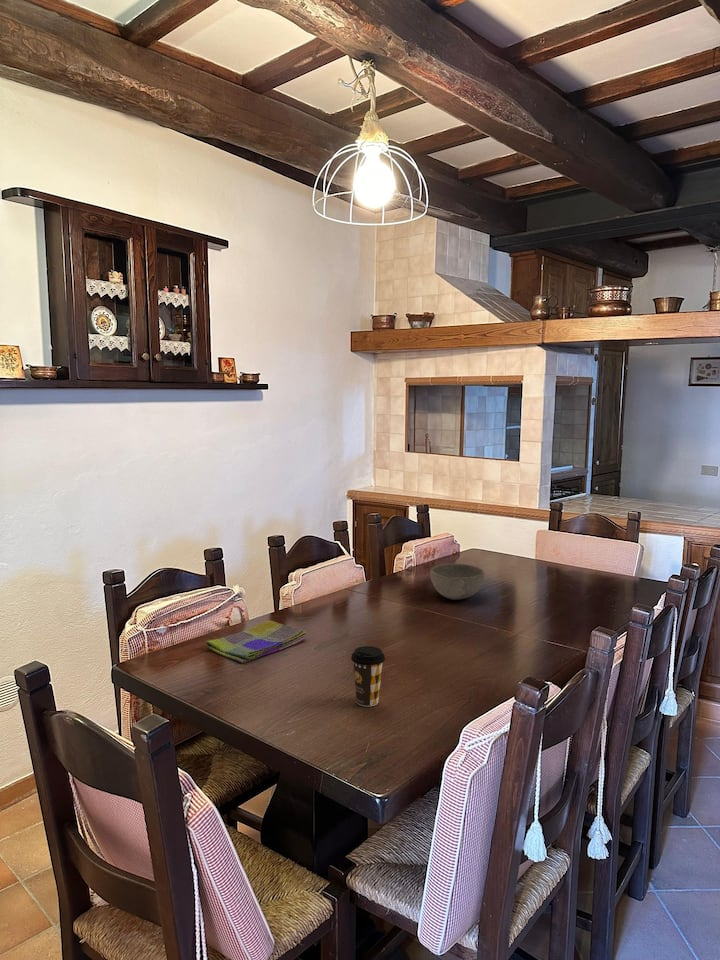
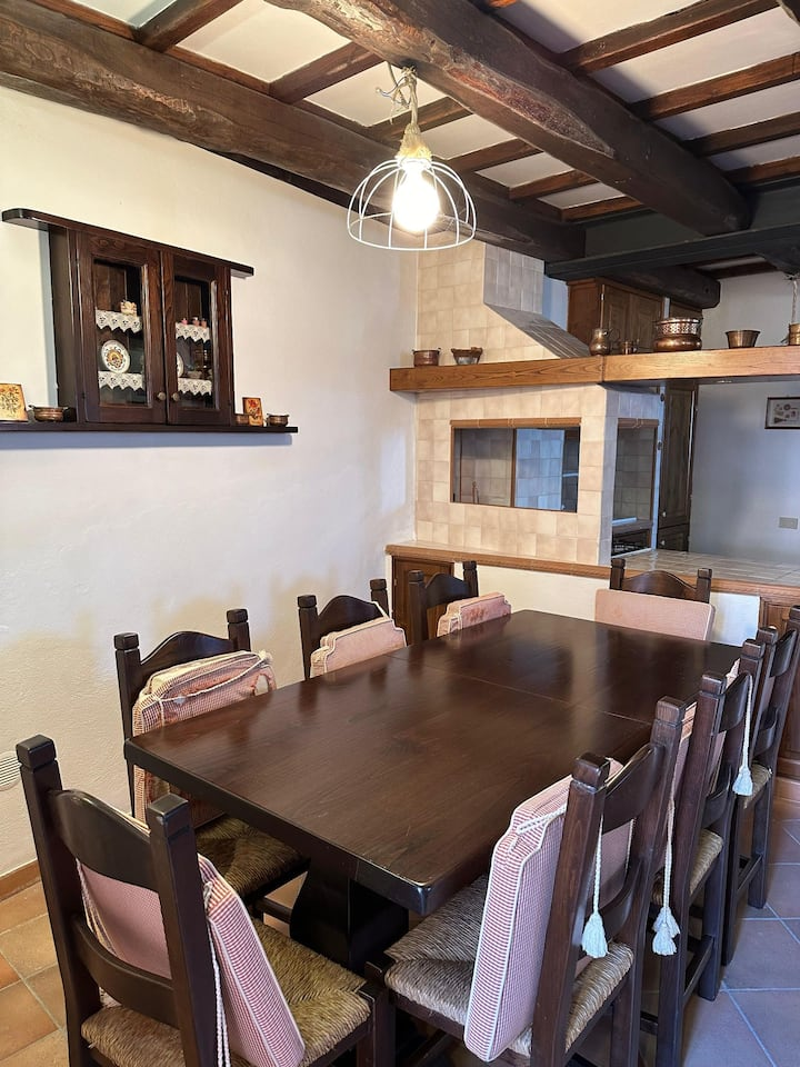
- bowl (456, 583)
- dish towel (257, 639)
- coffee cup (367, 676)
